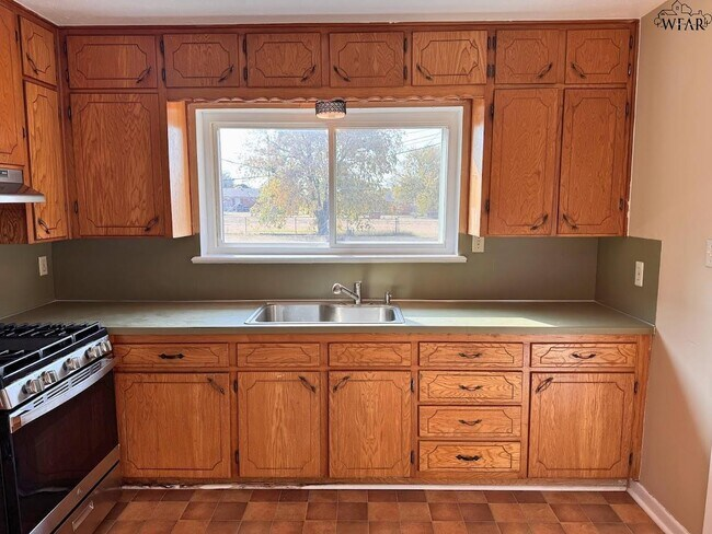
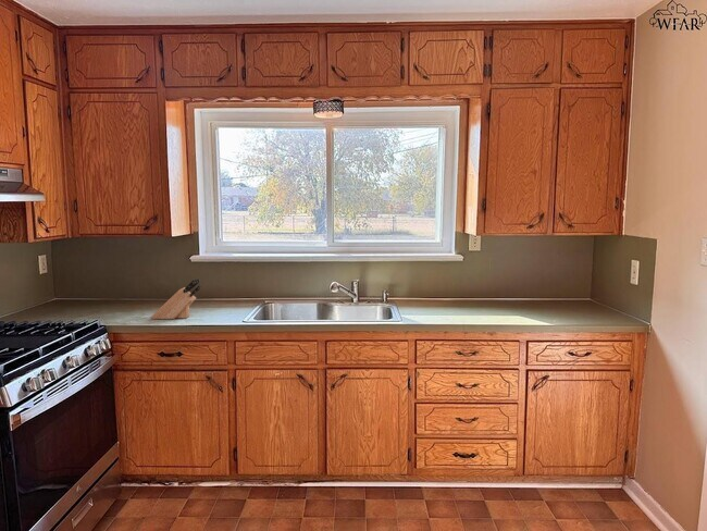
+ knife block (176, 297)
